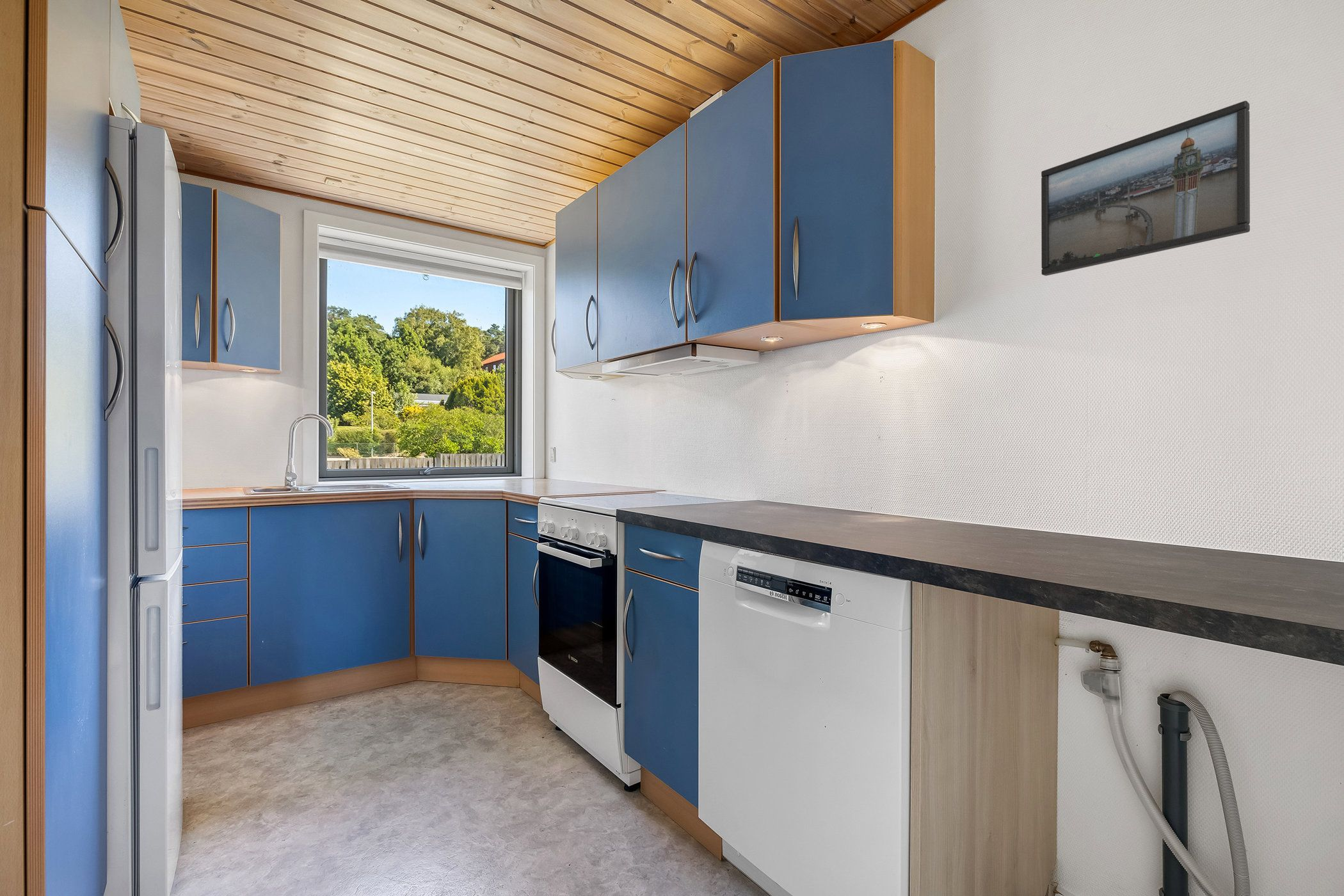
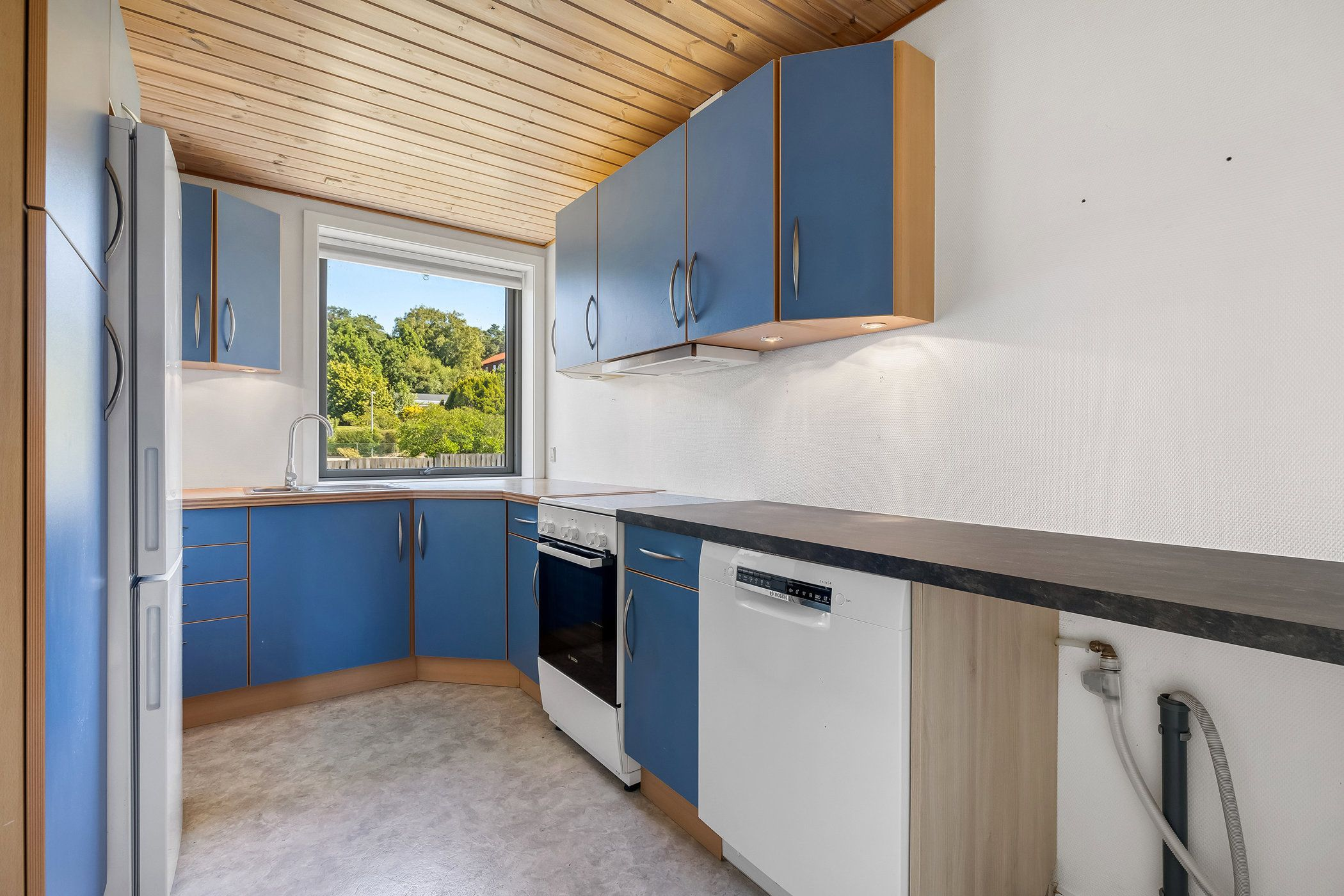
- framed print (1134, 198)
